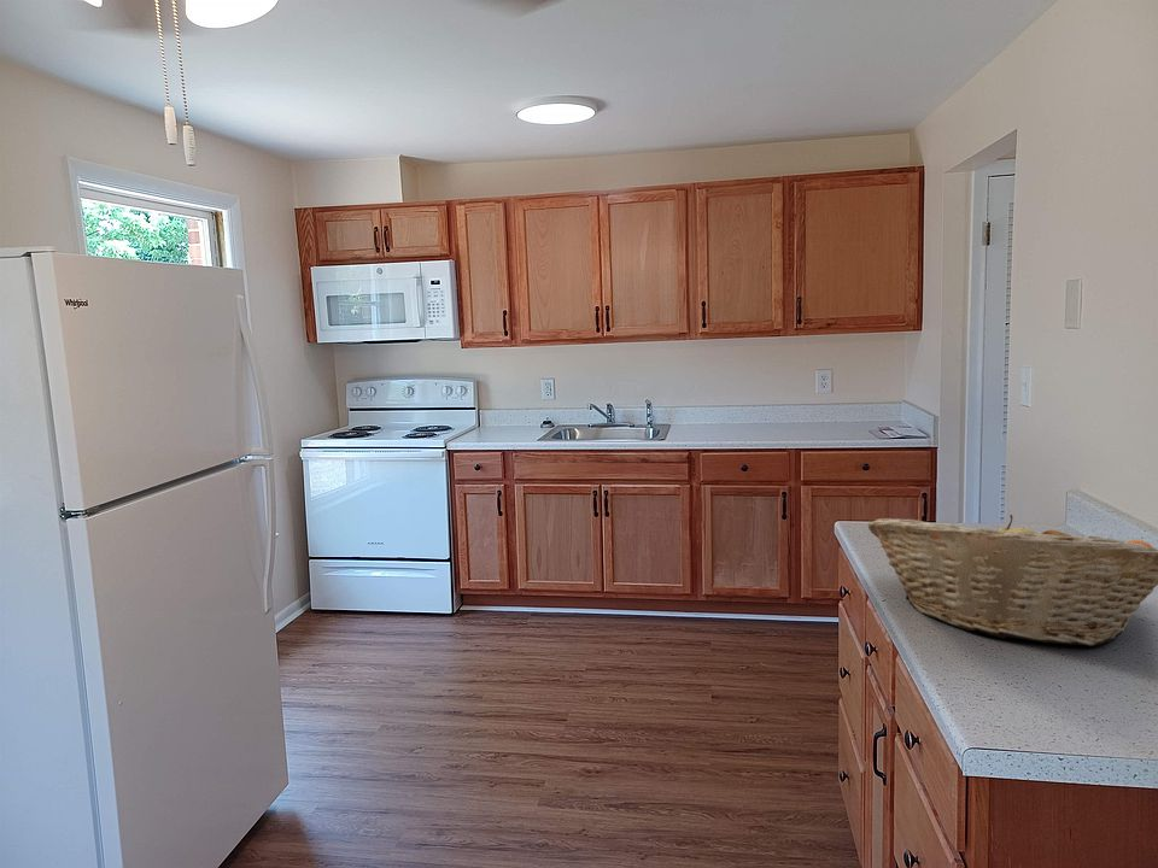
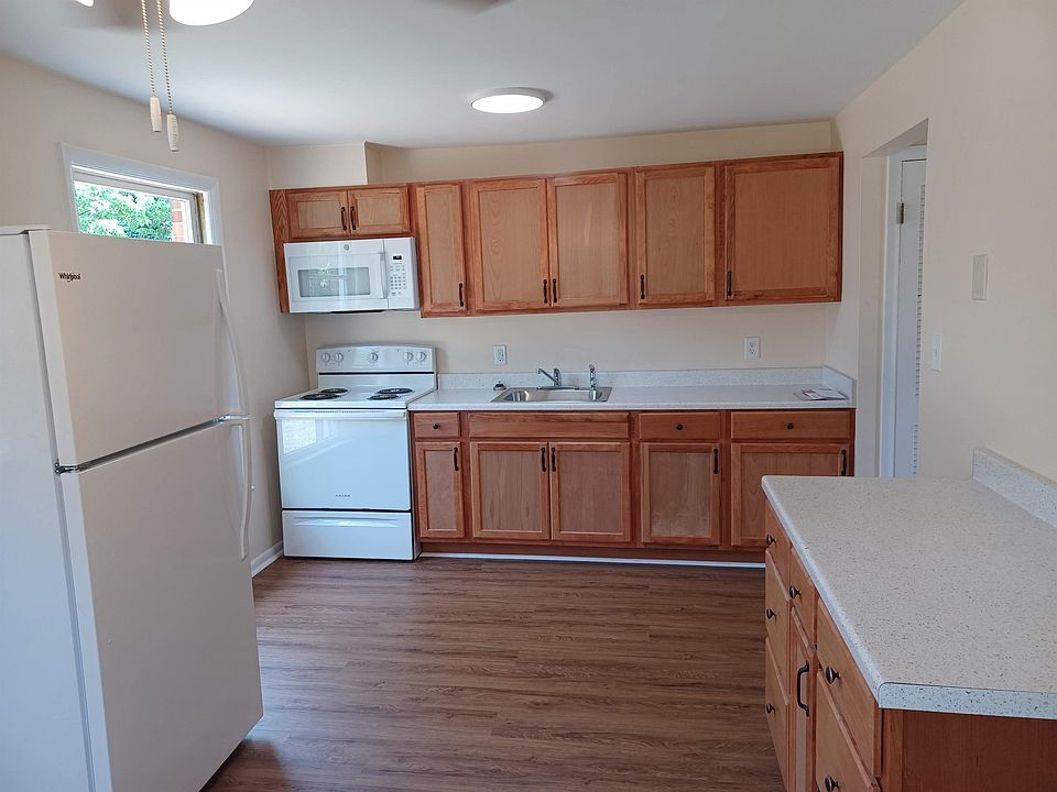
- fruit basket (1007, 563)
